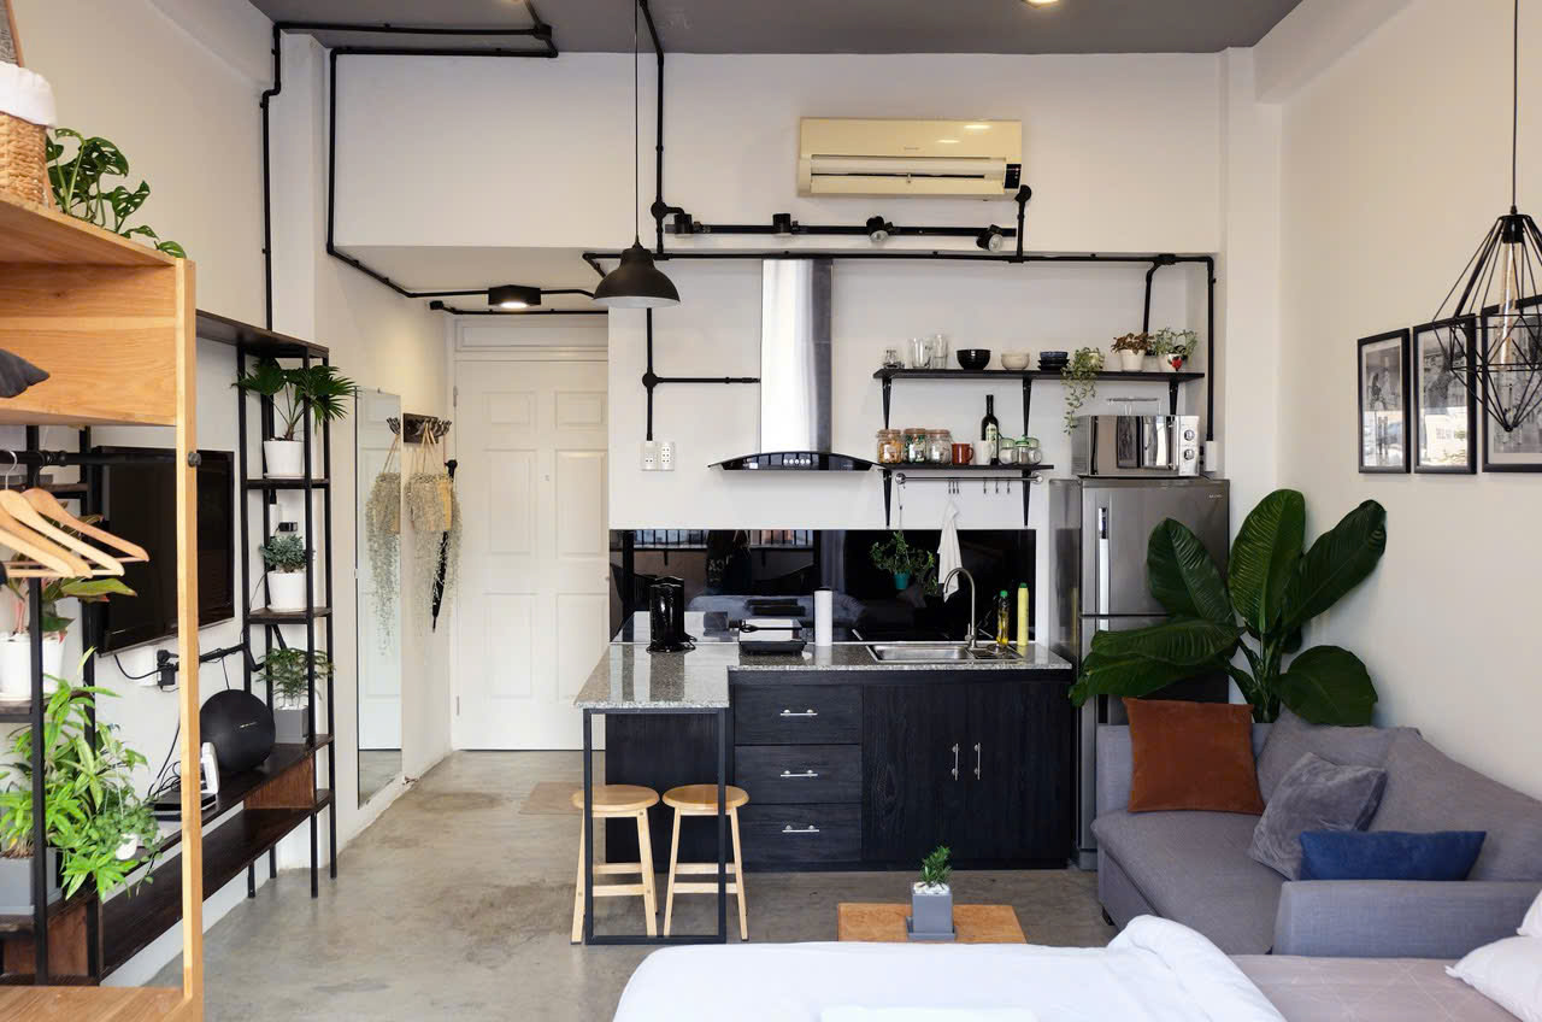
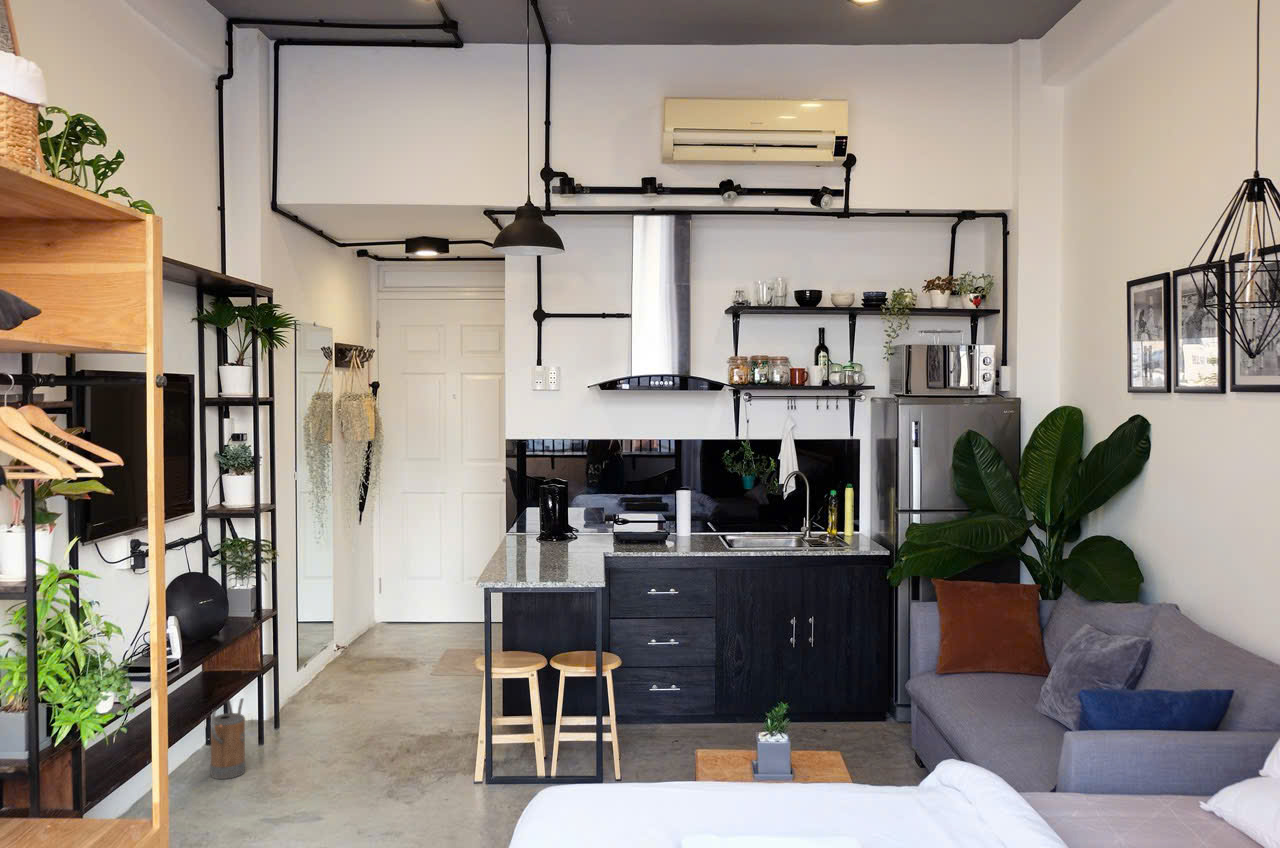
+ watering can (228, 732)
